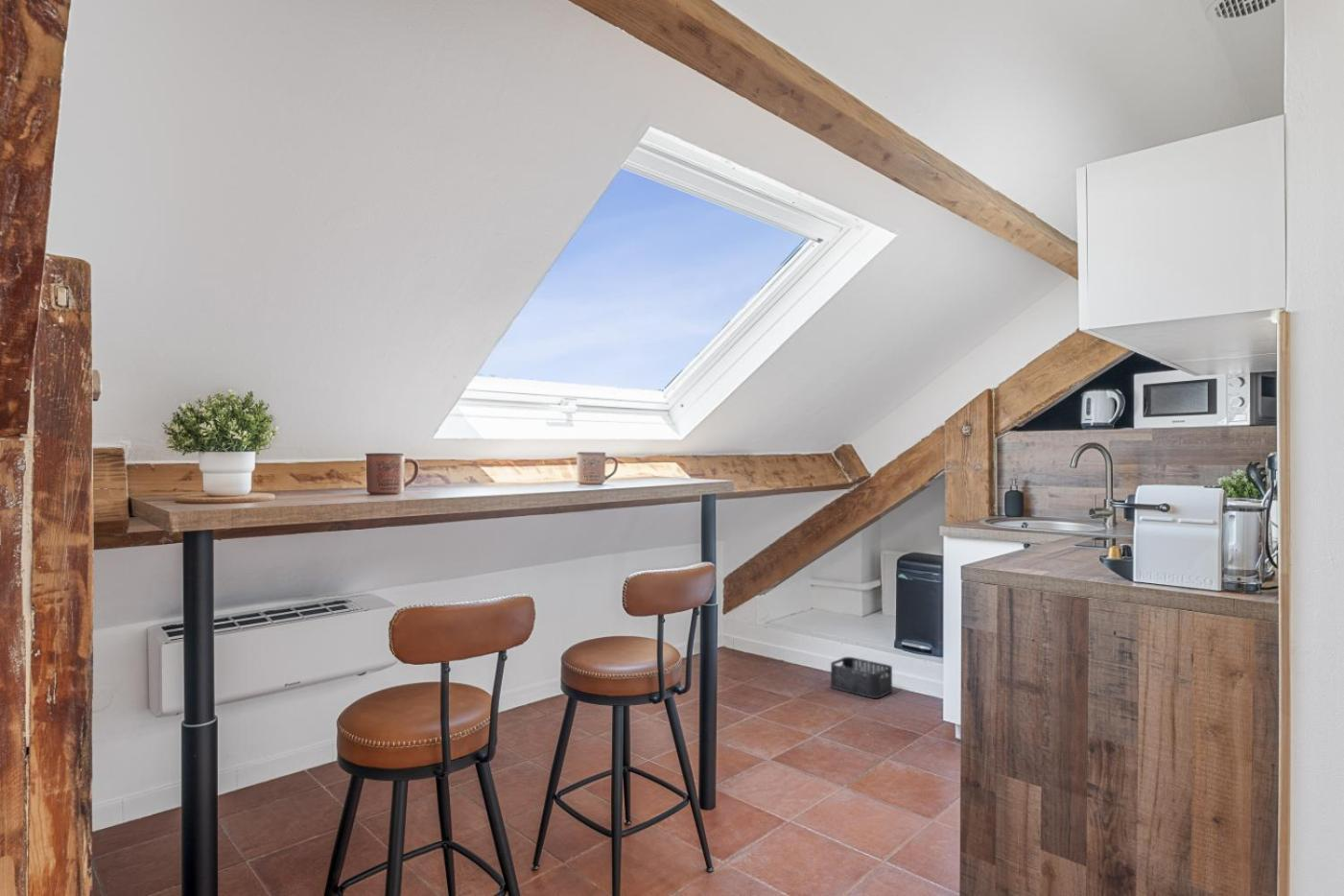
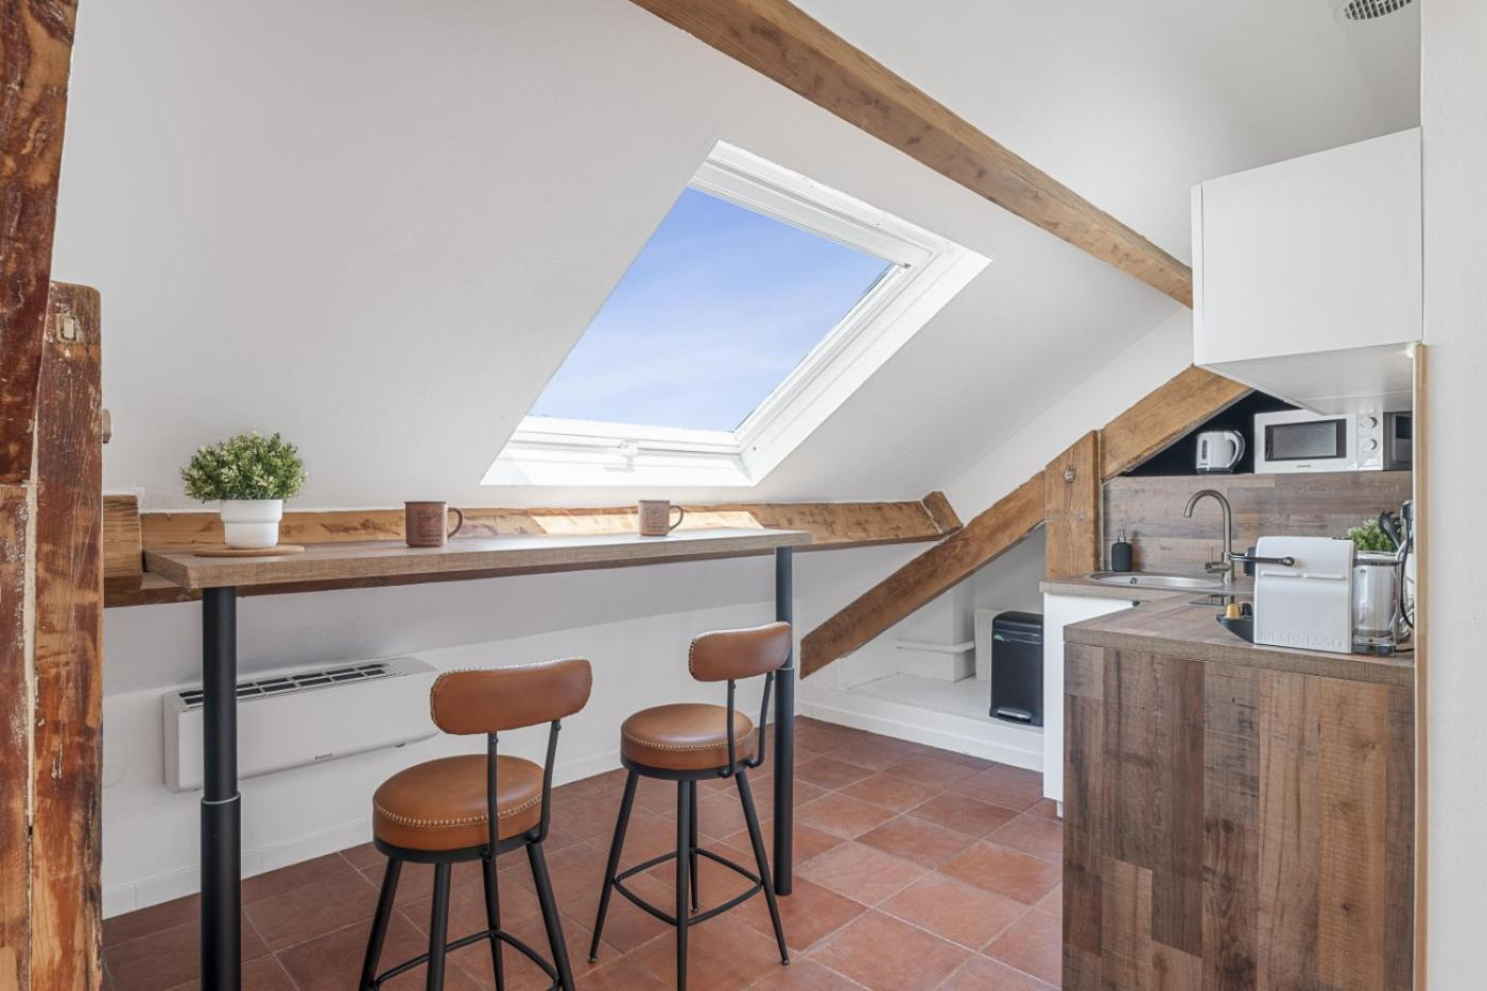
- storage bin (861, 676)
